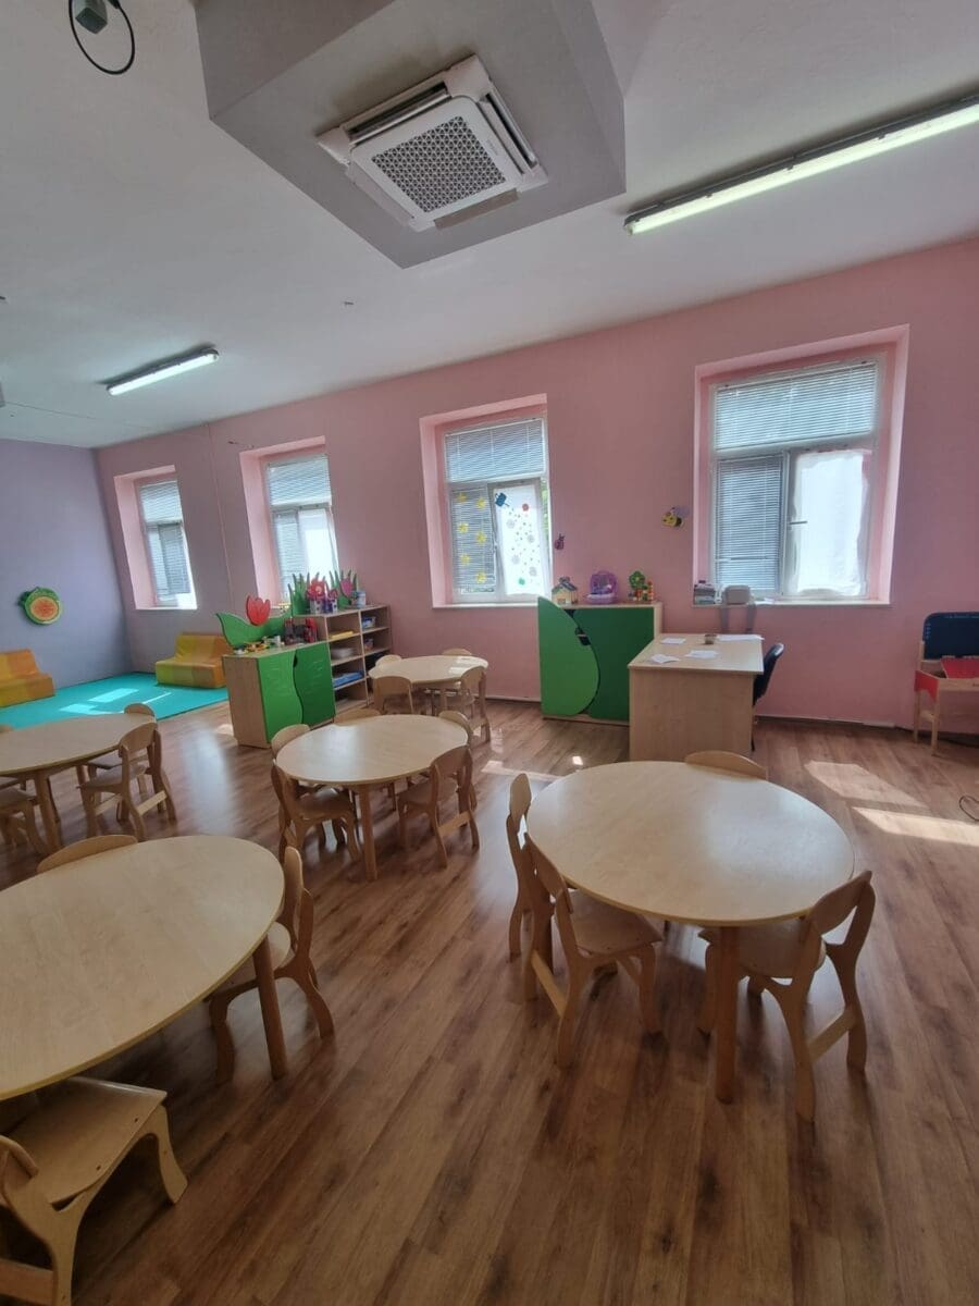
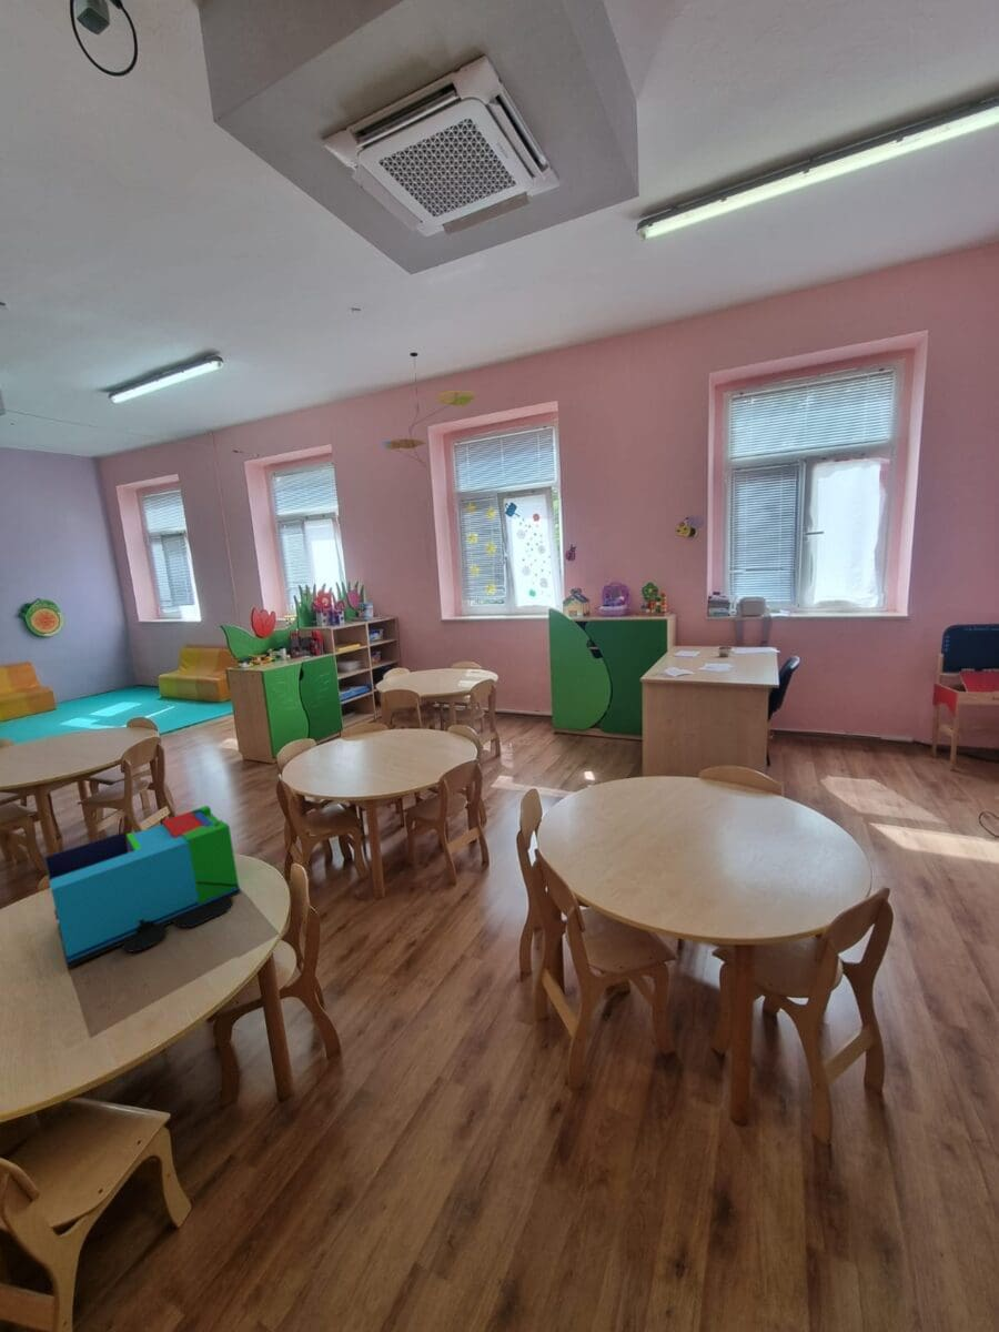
+ toy blocks (145, 875)
+ ceiling mobile (427, 416)
